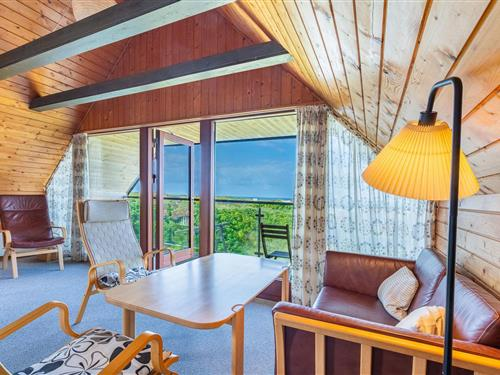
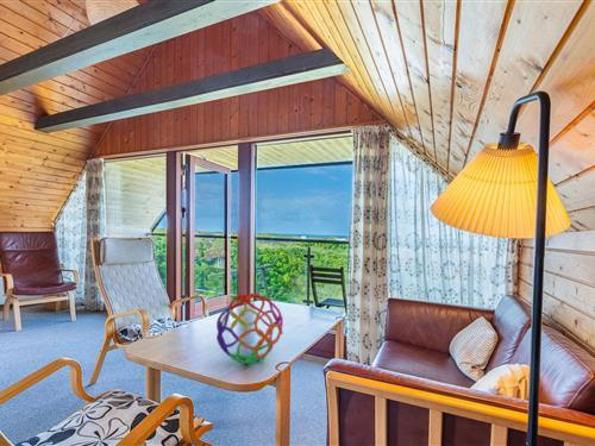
+ decorative orb (250, 325)
